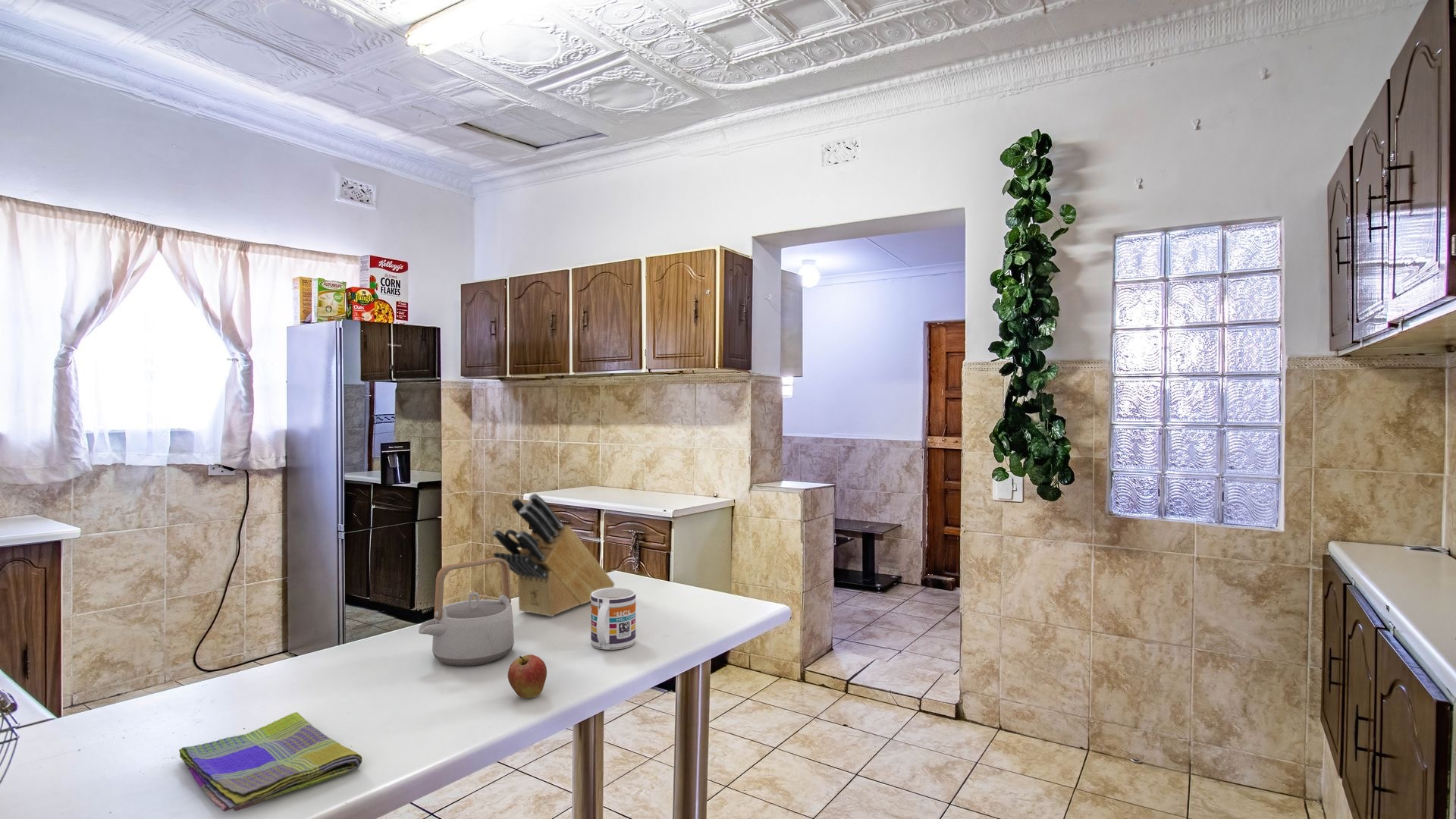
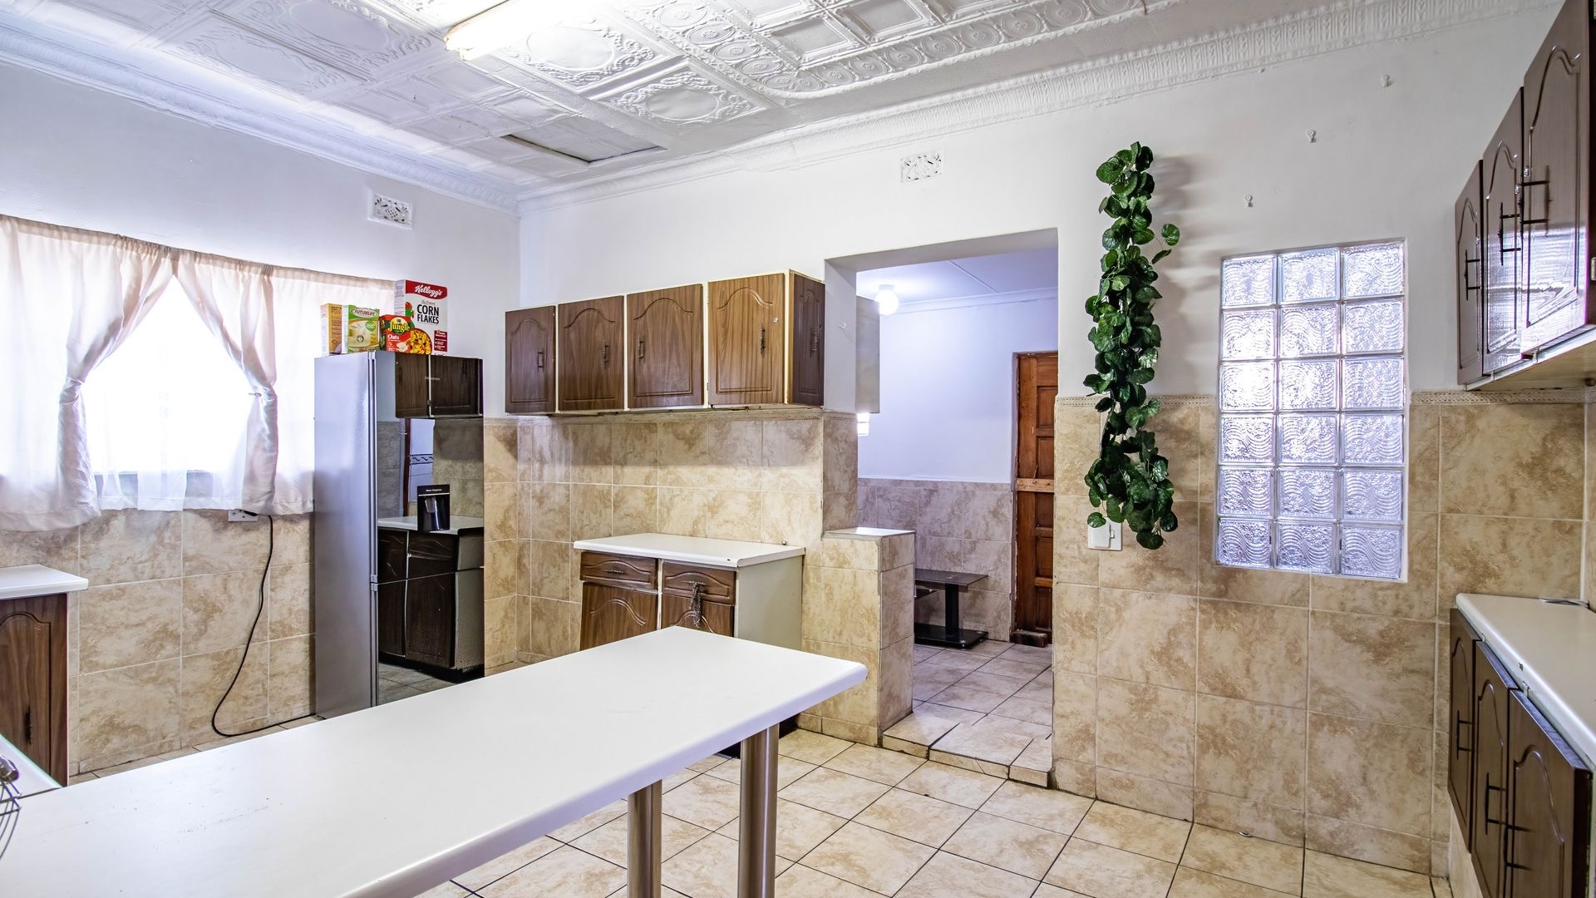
- knife block (556, 548)
- fruit (527, 674)
- dish towel (270, 756)
- teapot (466, 610)
- mug (610, 619)
